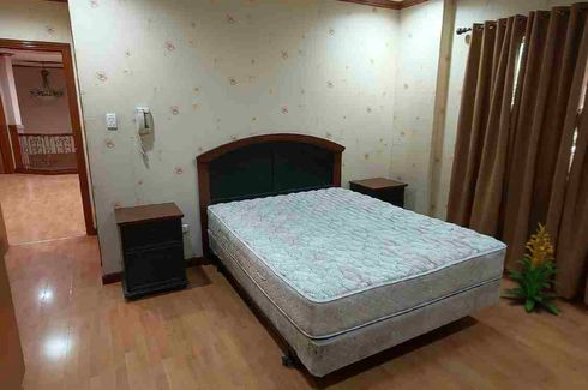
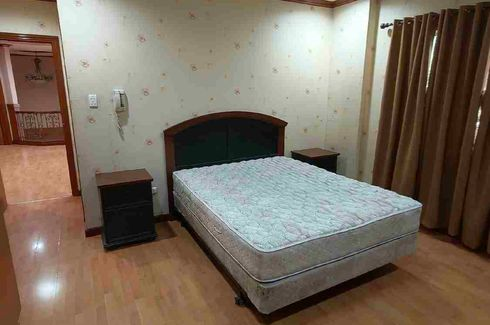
- indoor plant (536, 263)
